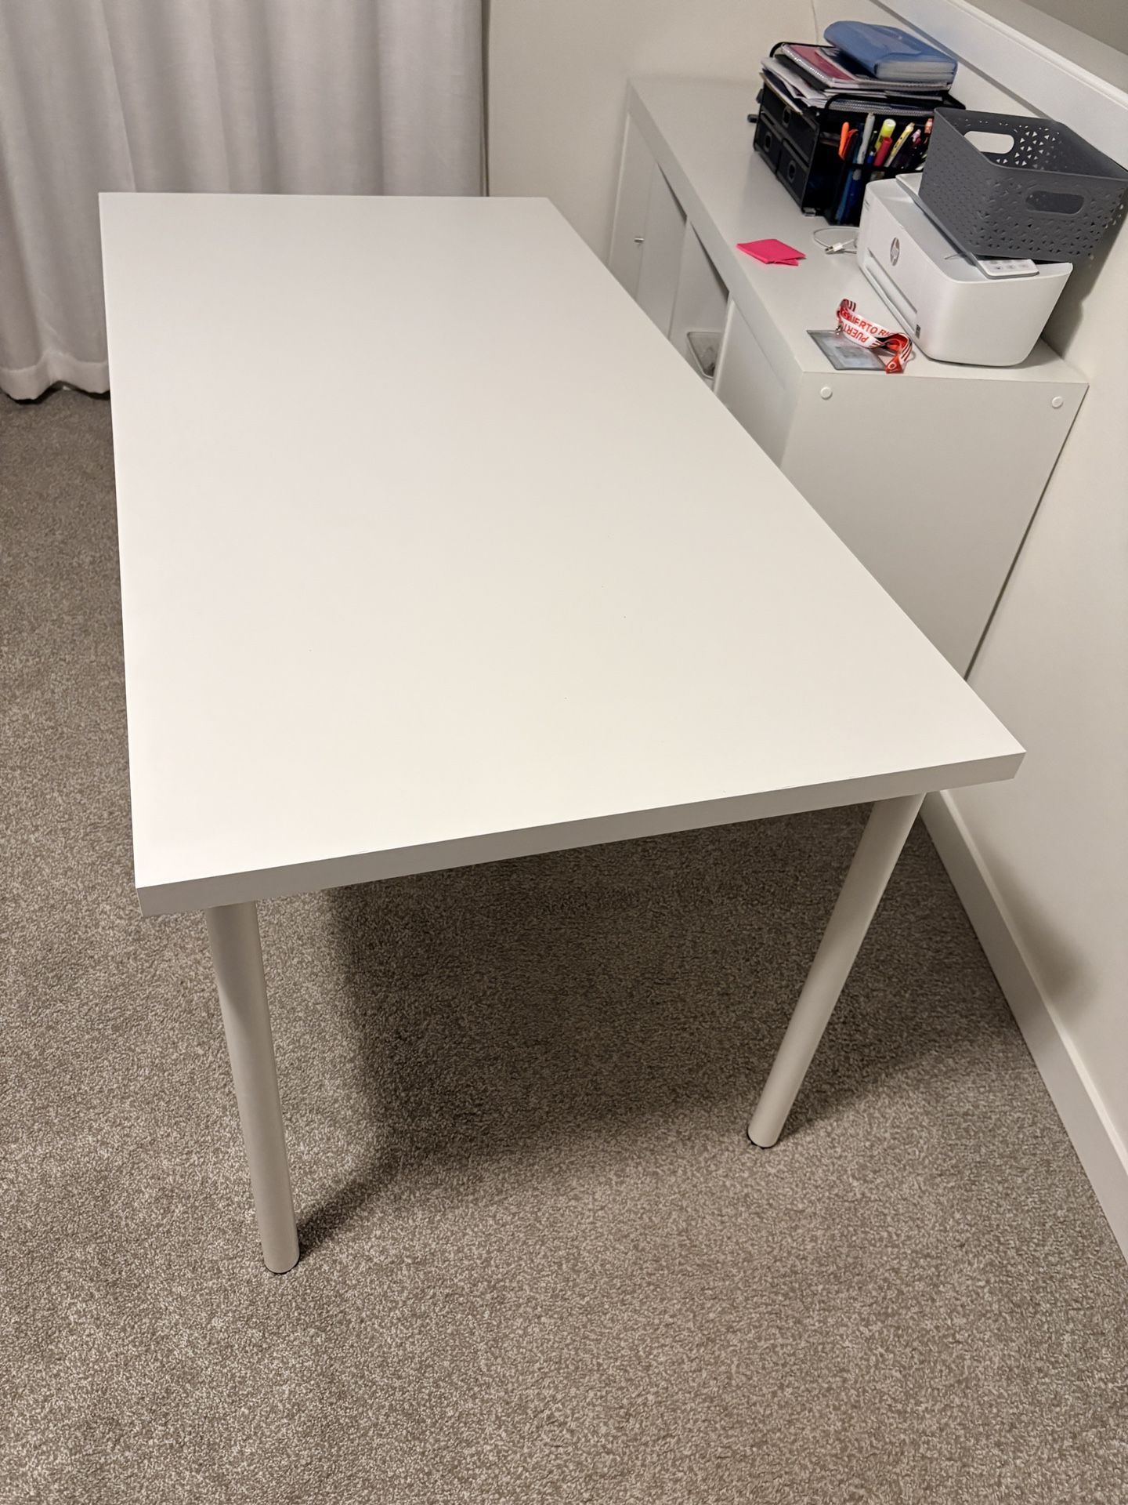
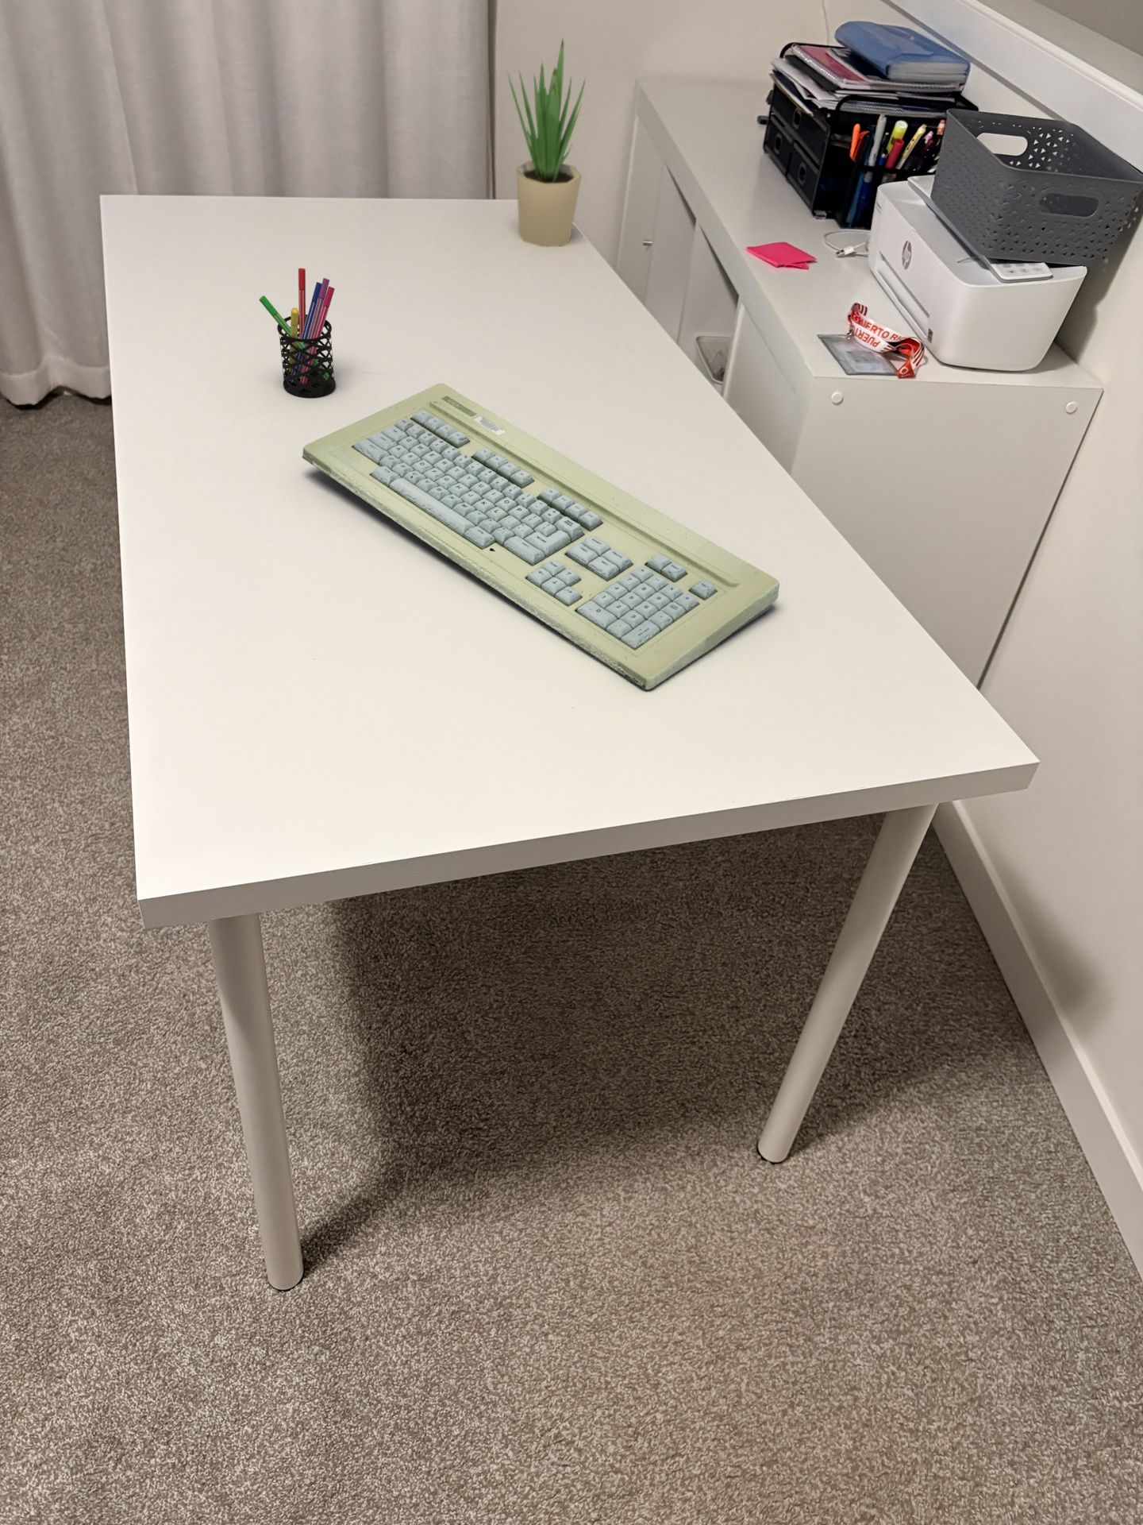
+ keyboard (531, 521)
+ potted plant (544, 143)
+ pen holder (299, 333)
